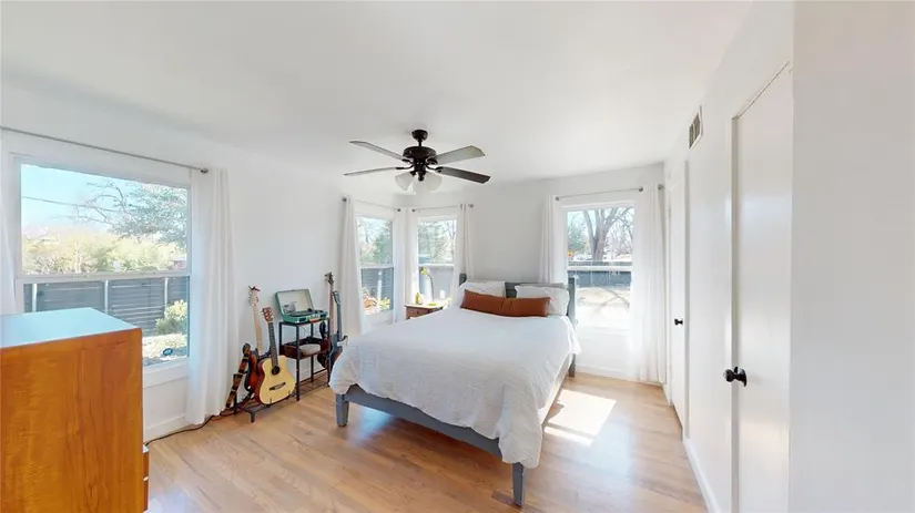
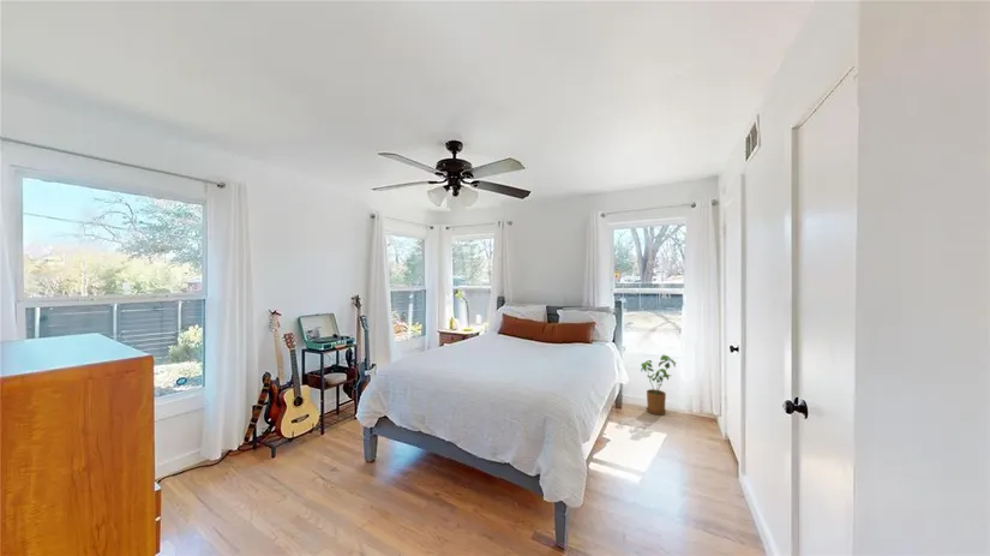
+ house plant (658, 384)
